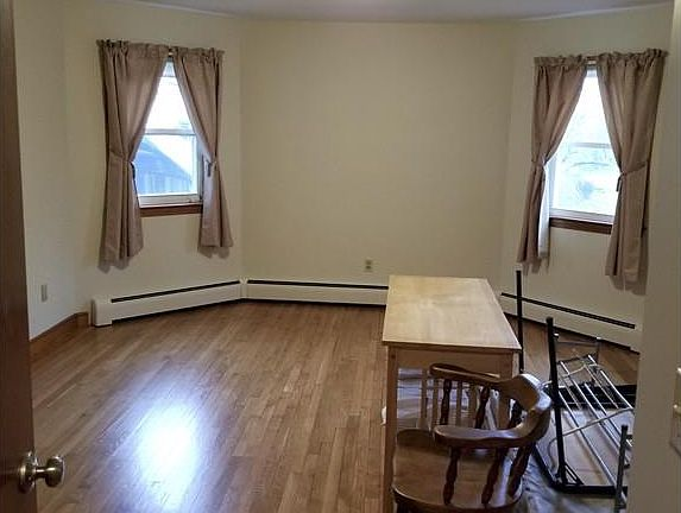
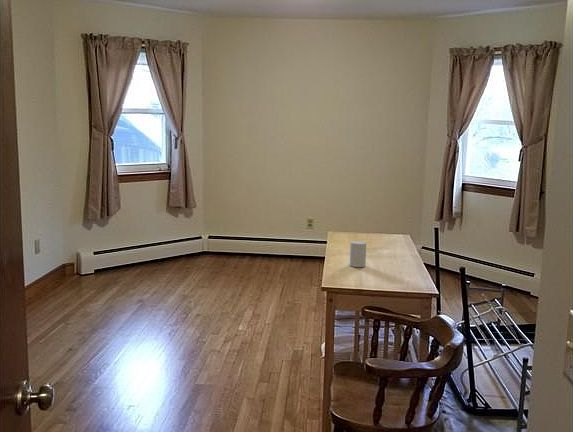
+ cup (357, 253)
